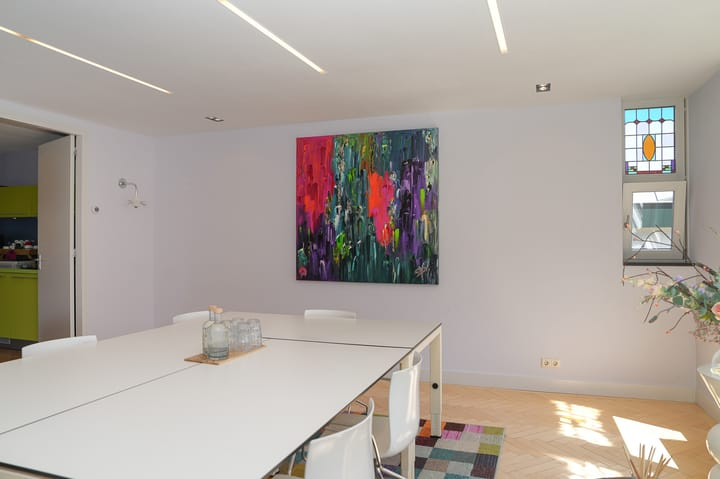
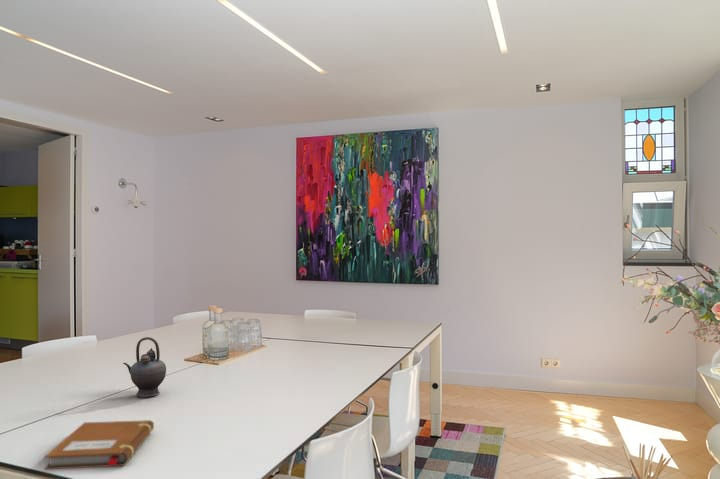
+ notebook (103, 443)
+ teapot (144, 365)
